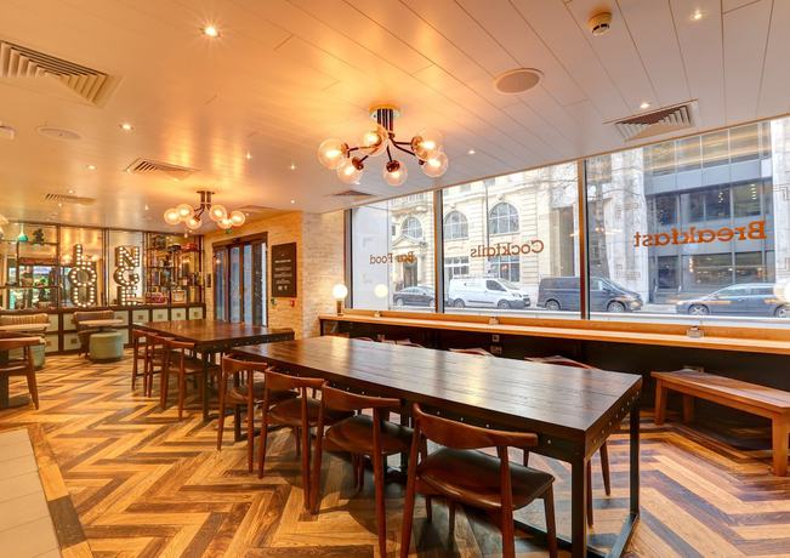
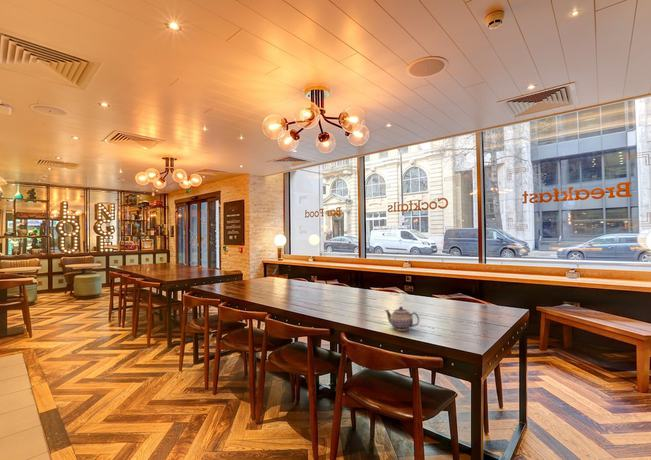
+ teapot (401, 317)
